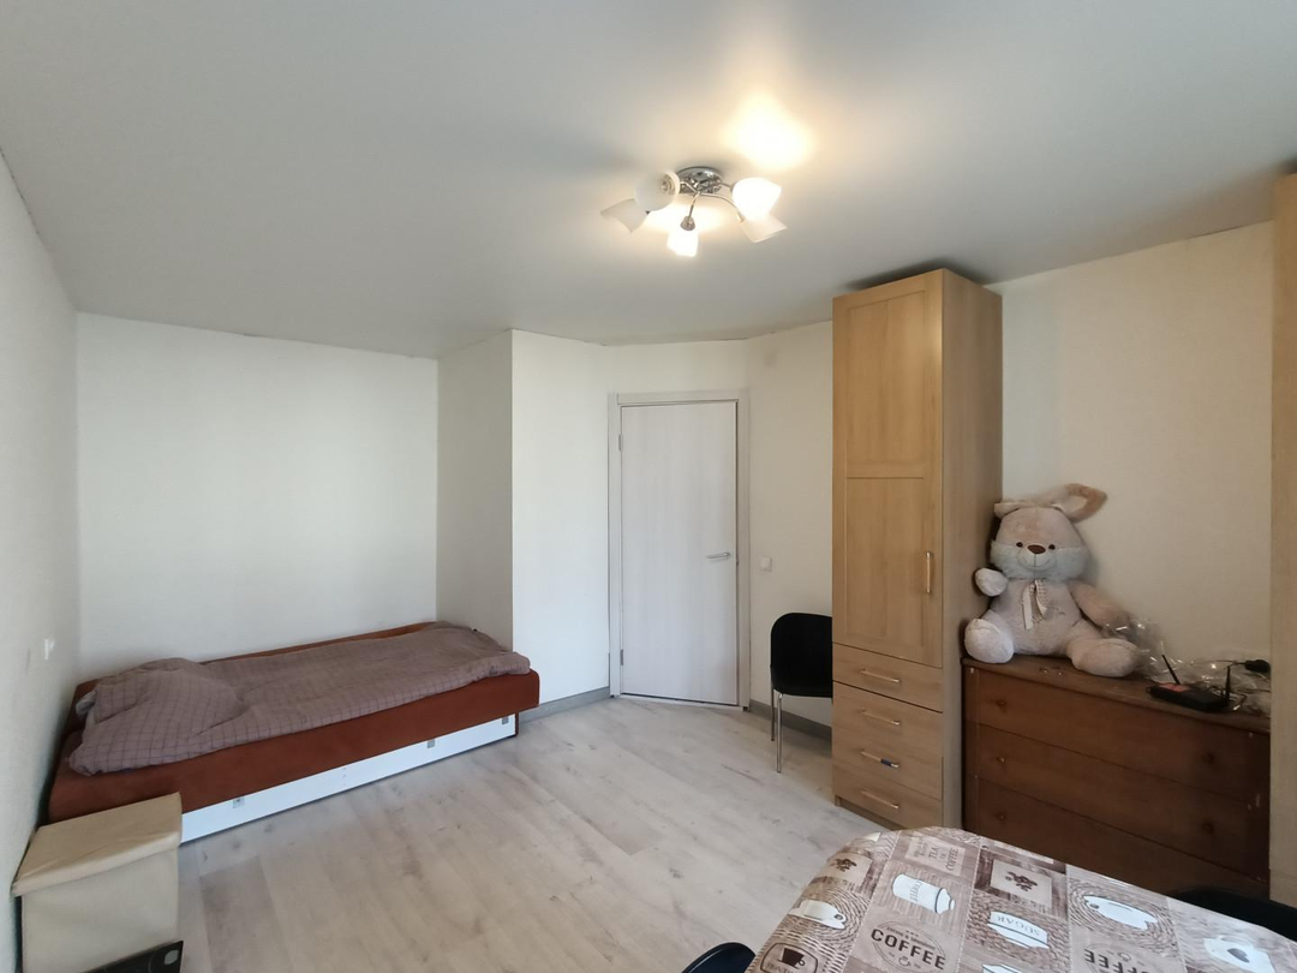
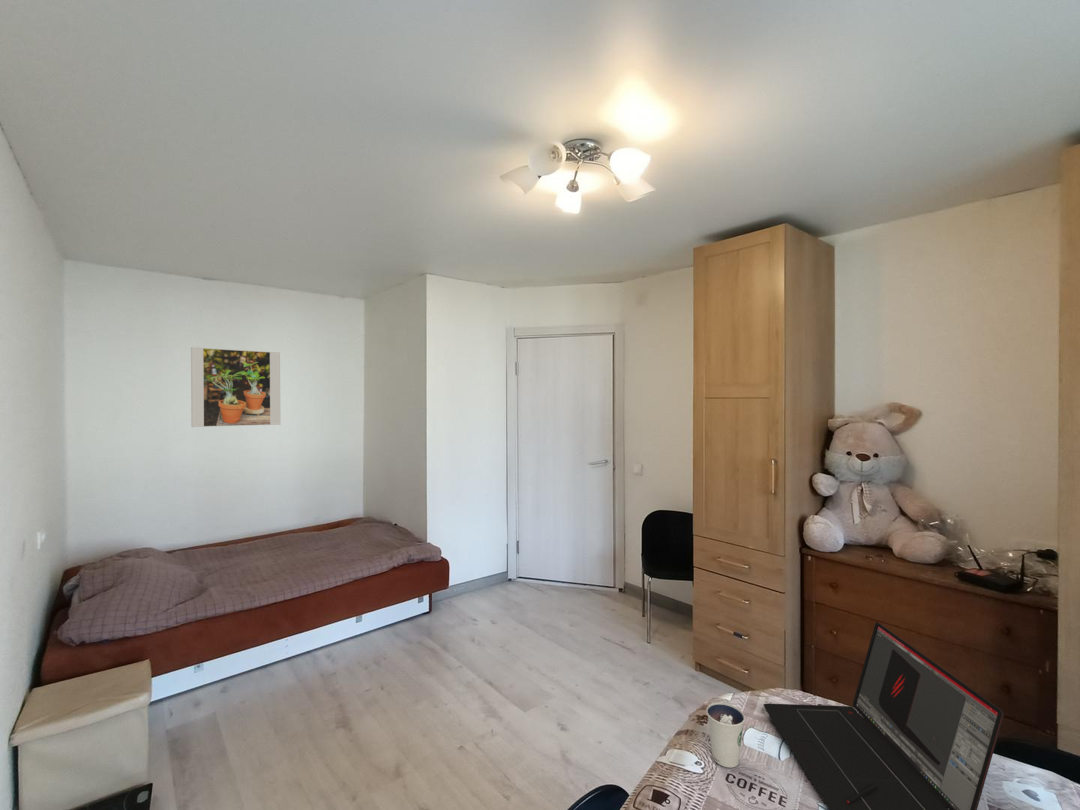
+ laptop (862, 710)
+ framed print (237, 387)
+ dixie cup (725, 736)
